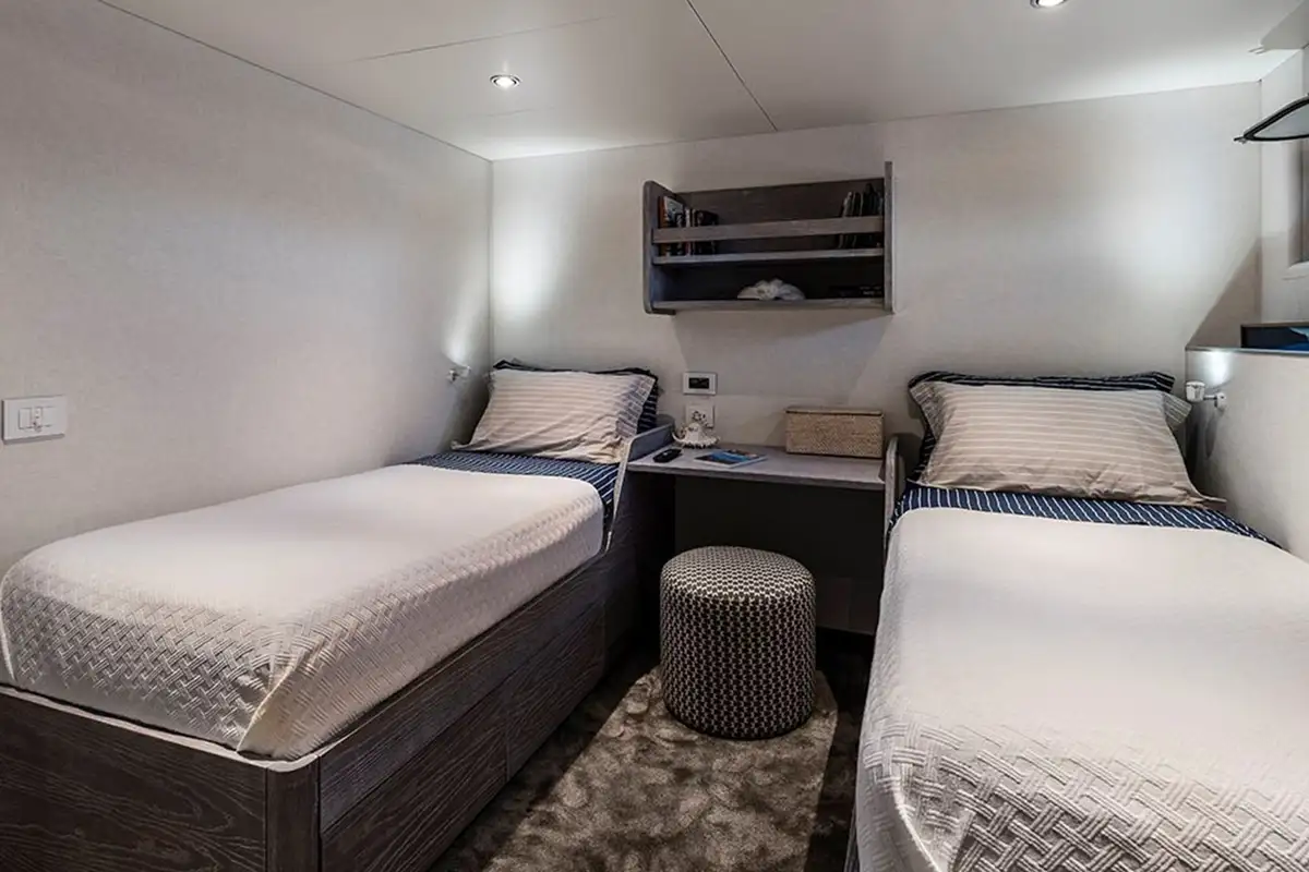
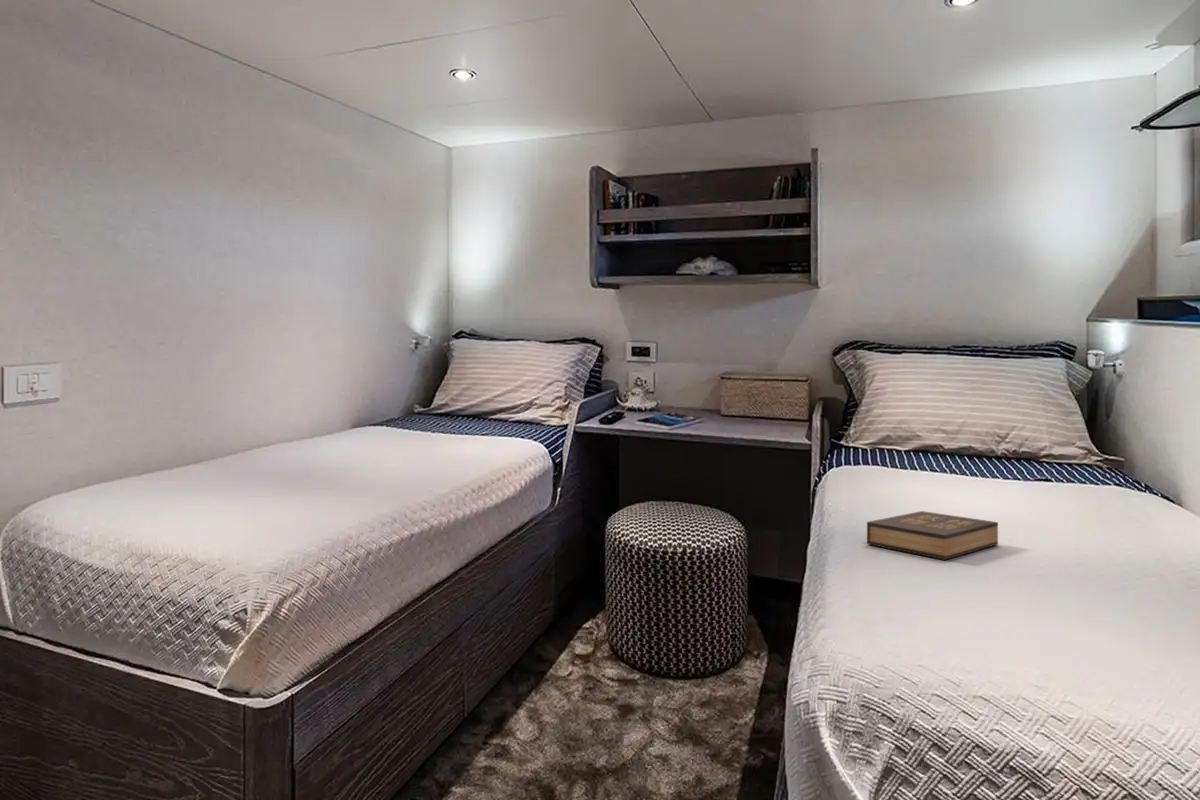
+ hardback book (932, 533)
